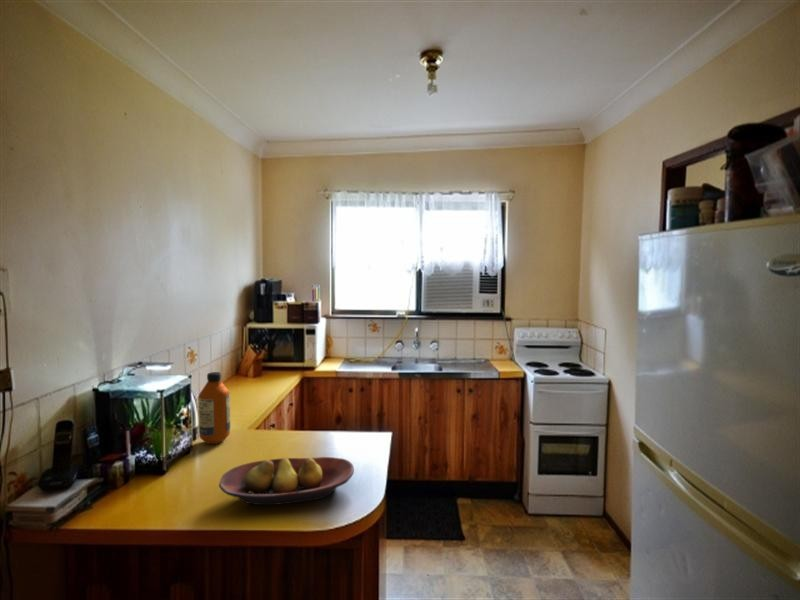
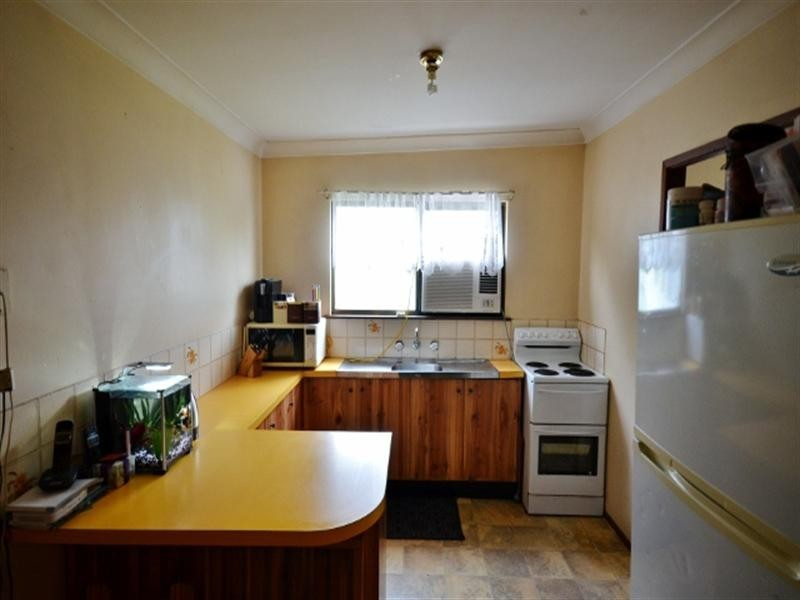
- fruit bowl (289, 475)
- bottle (214, 407)
